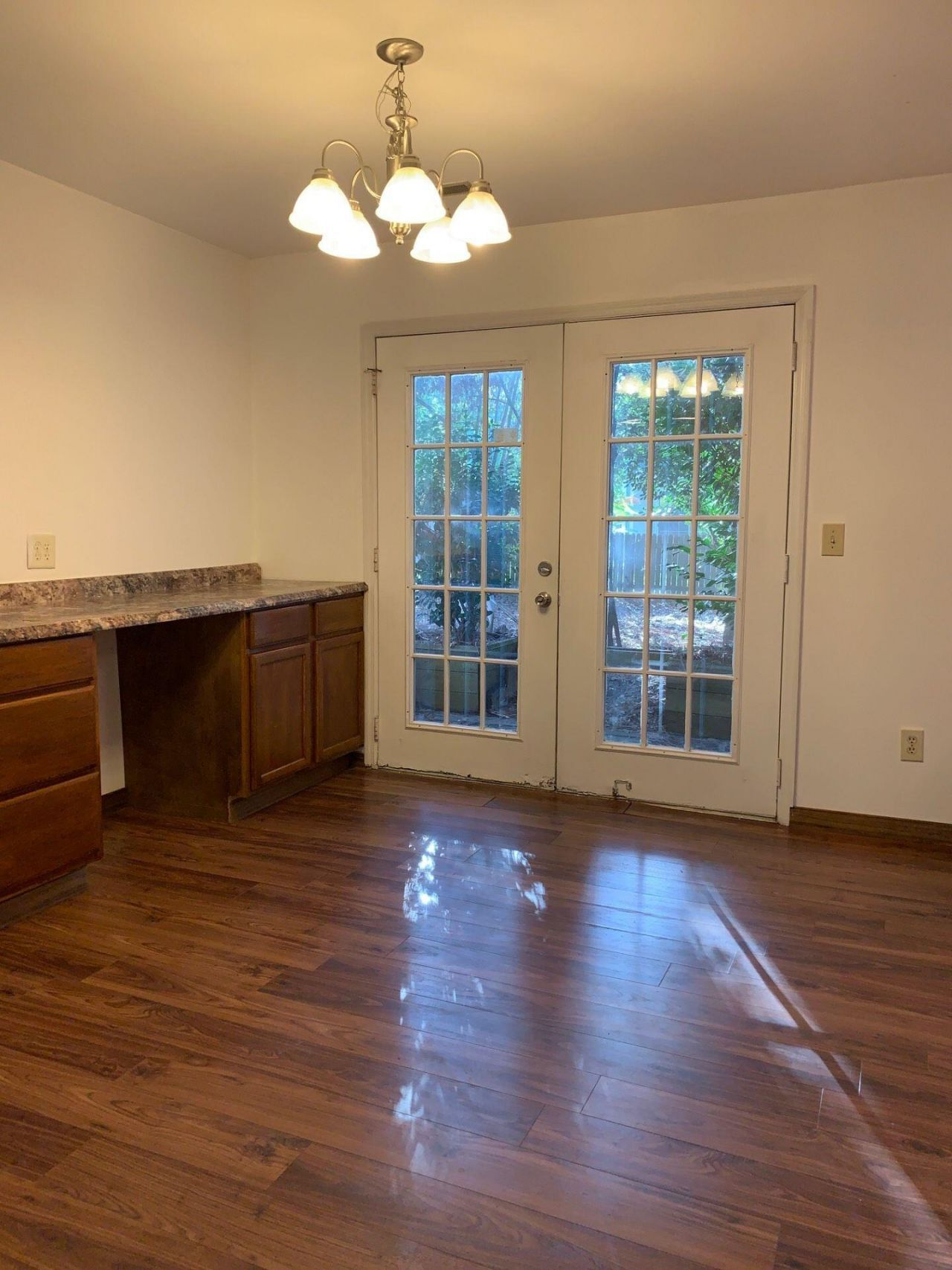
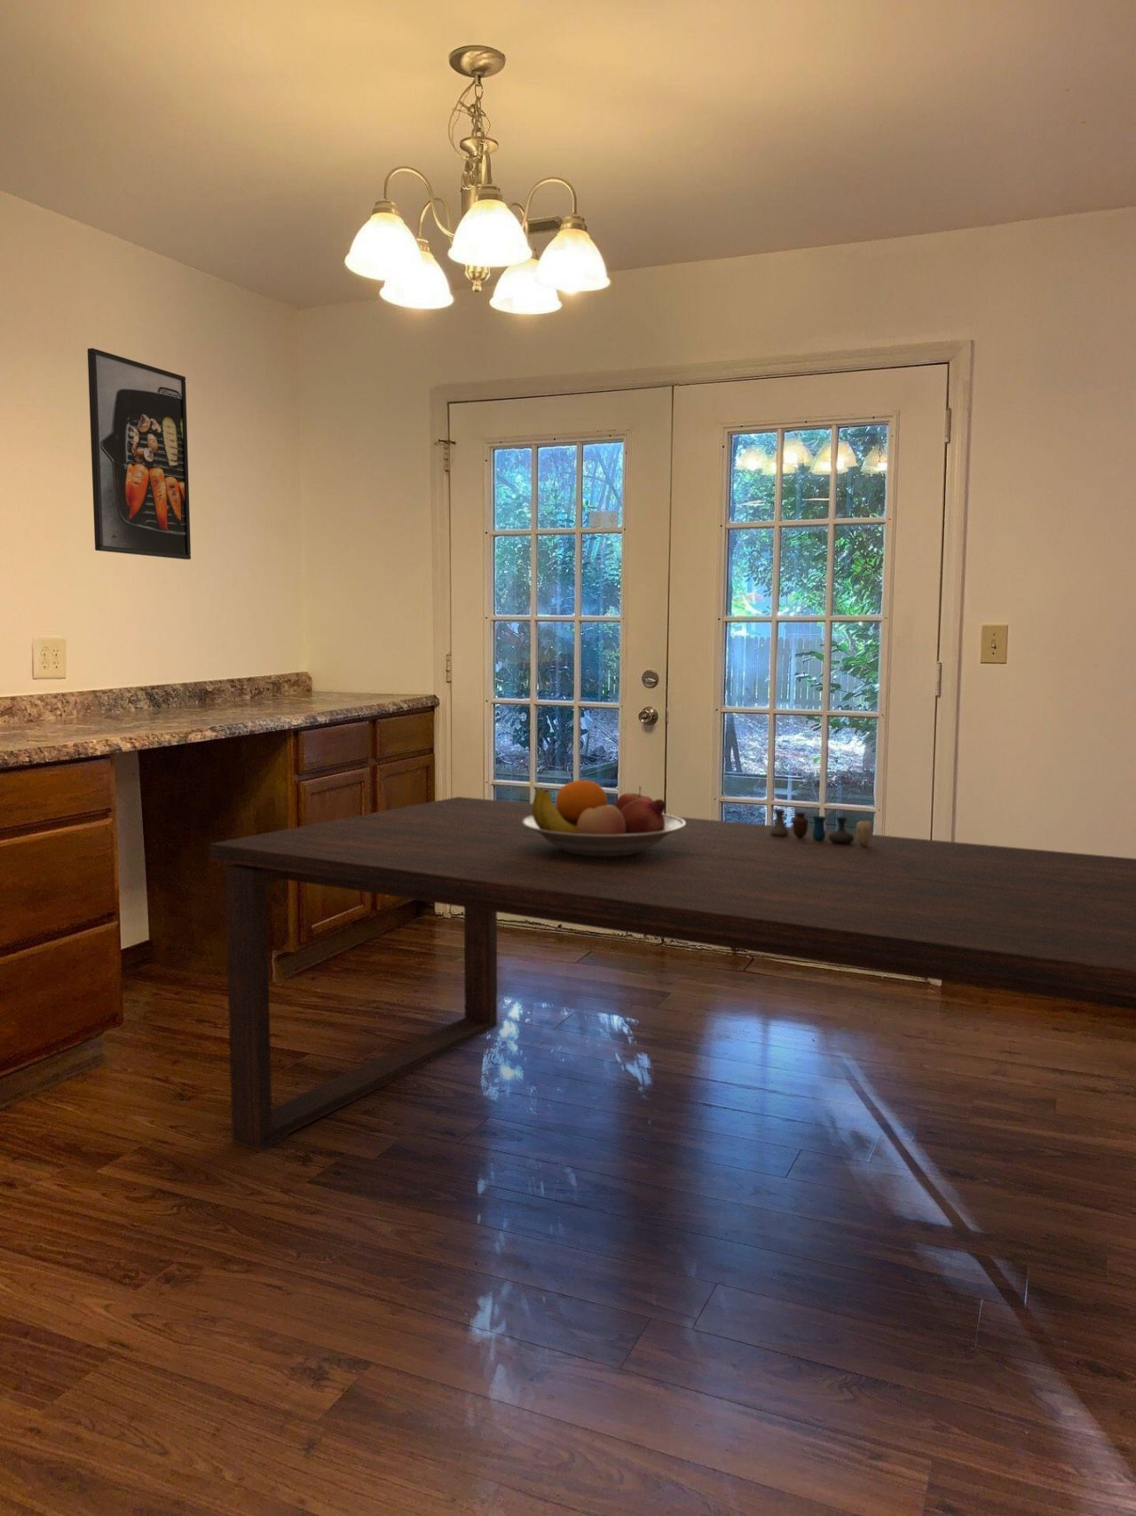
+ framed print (142, 460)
+ dining table (718, 945)
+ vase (819, 826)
+ fruit bowl (604, 813)
